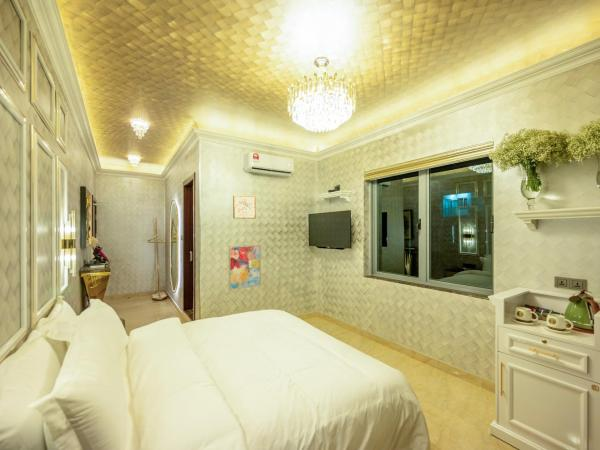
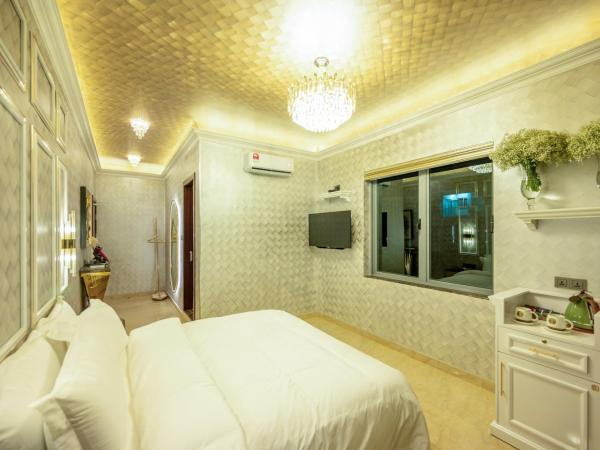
- wall art (245, 266)
- wall art (244, 207)
